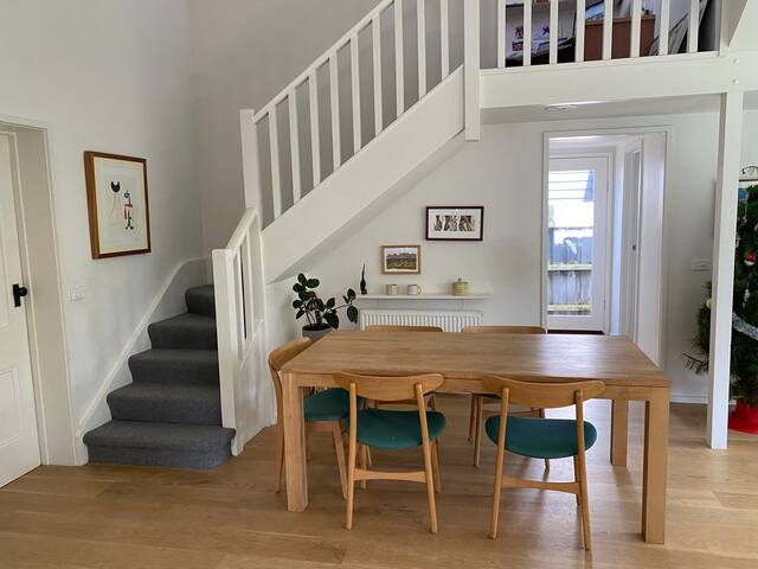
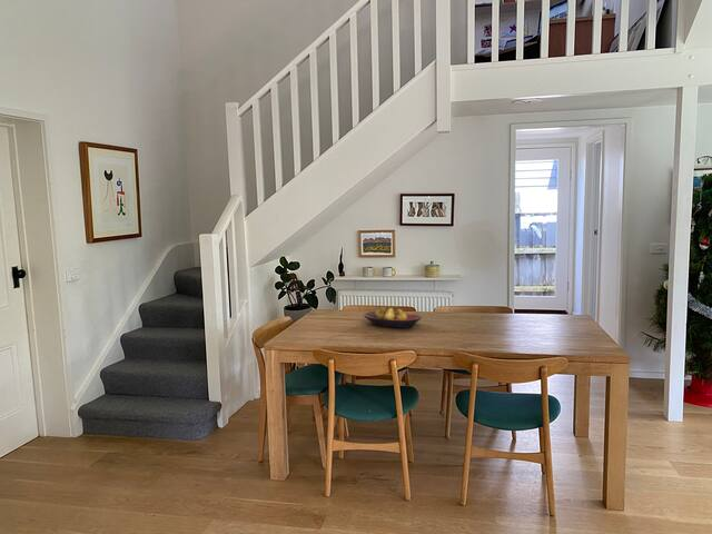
+ fruit bowl (392, 316)
